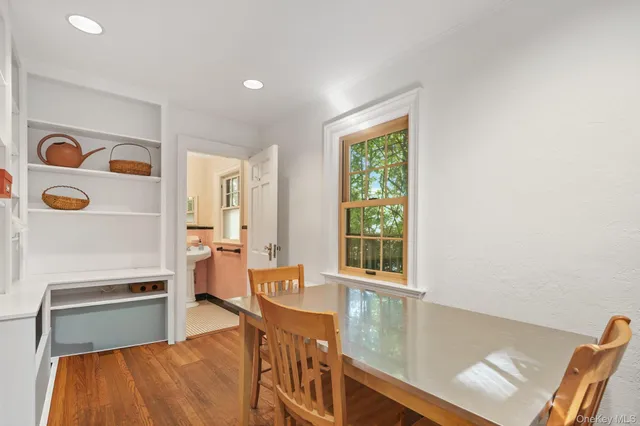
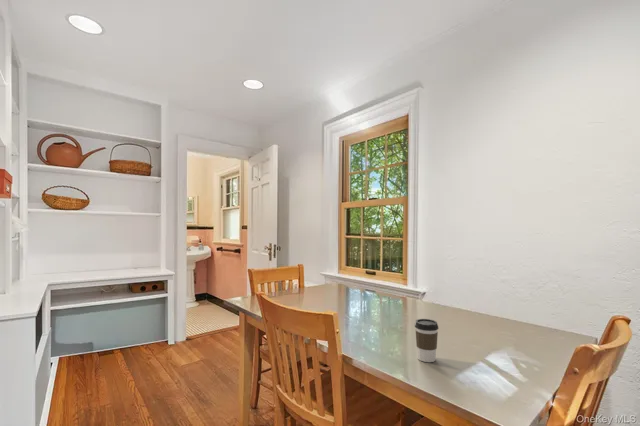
+ coffee cup (426, 340)
